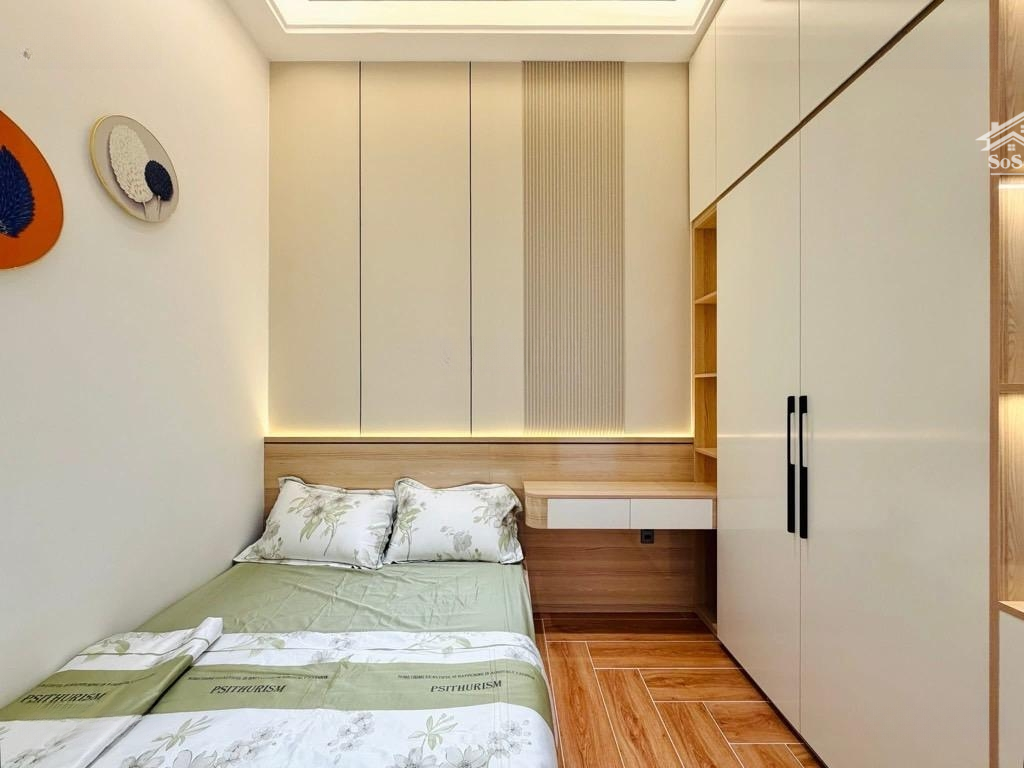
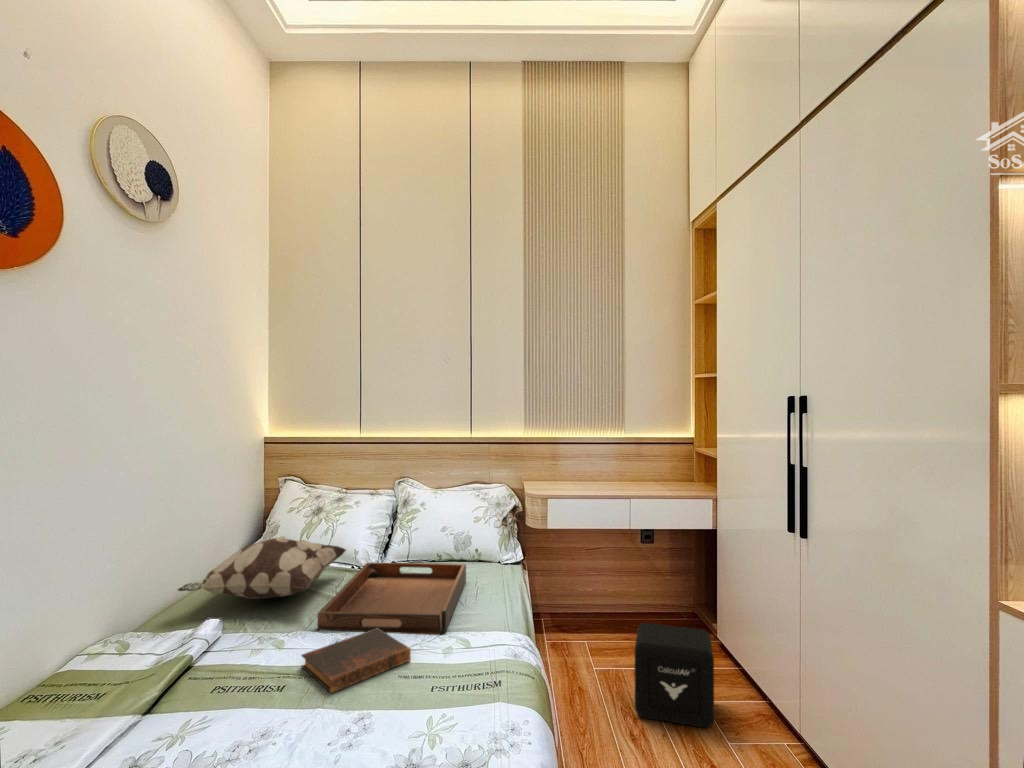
+ decorative pillow (270, 568)
+ air purifier (673, 673)
+ serving tray (400, 594)
+ book (356, 657)
